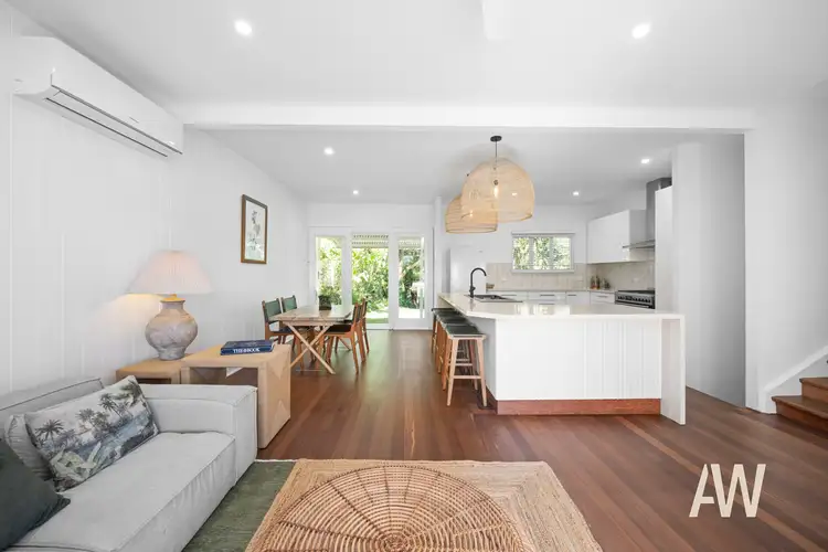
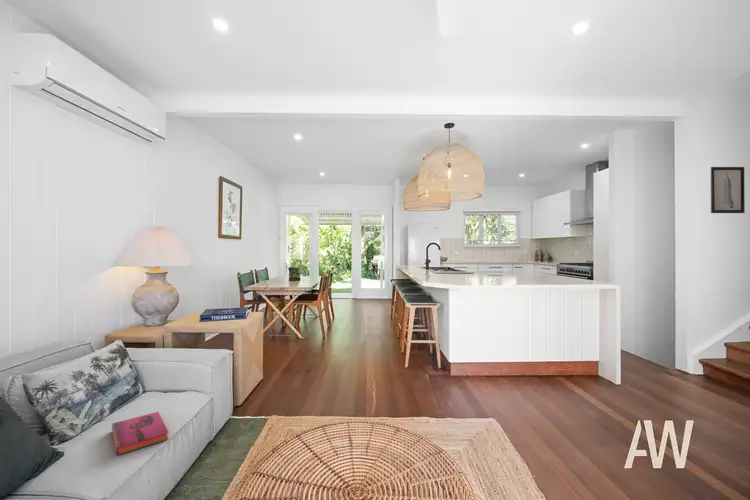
+ hardback book (139, 431)
+ wall art (727, 190)
